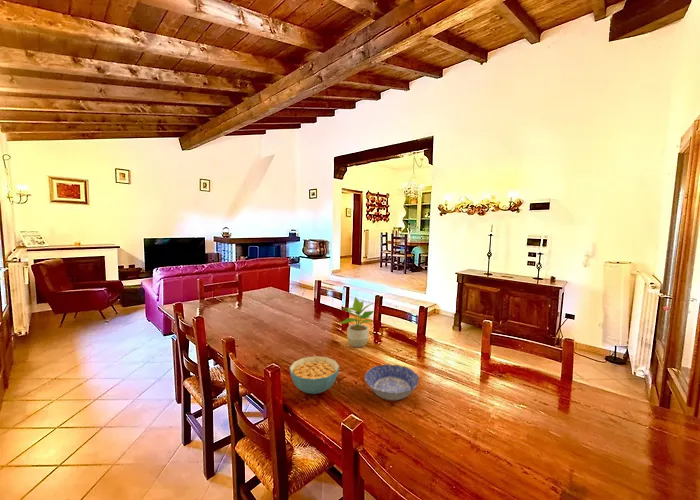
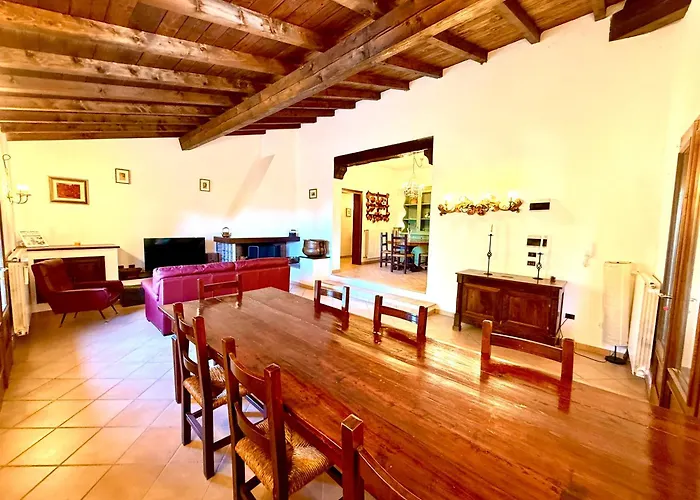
- cereal bowl (314, 378)
- bowl (391, 383)
- potted plant (354, 320)
